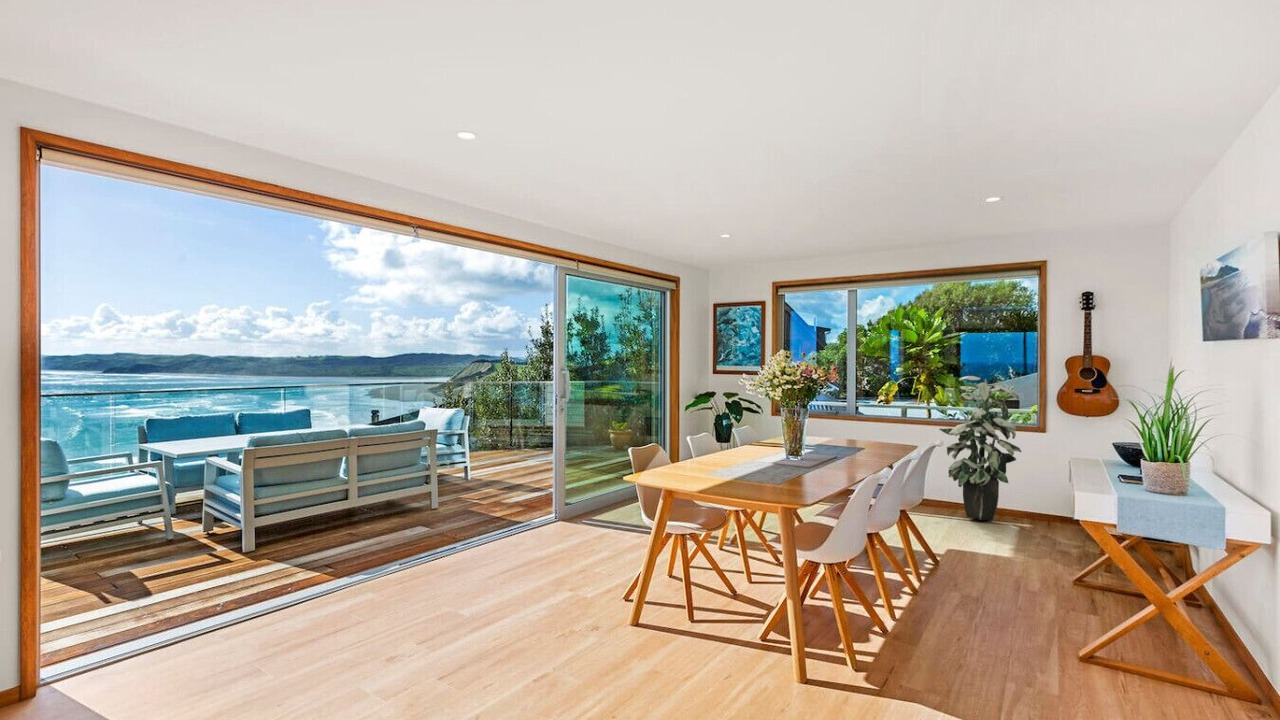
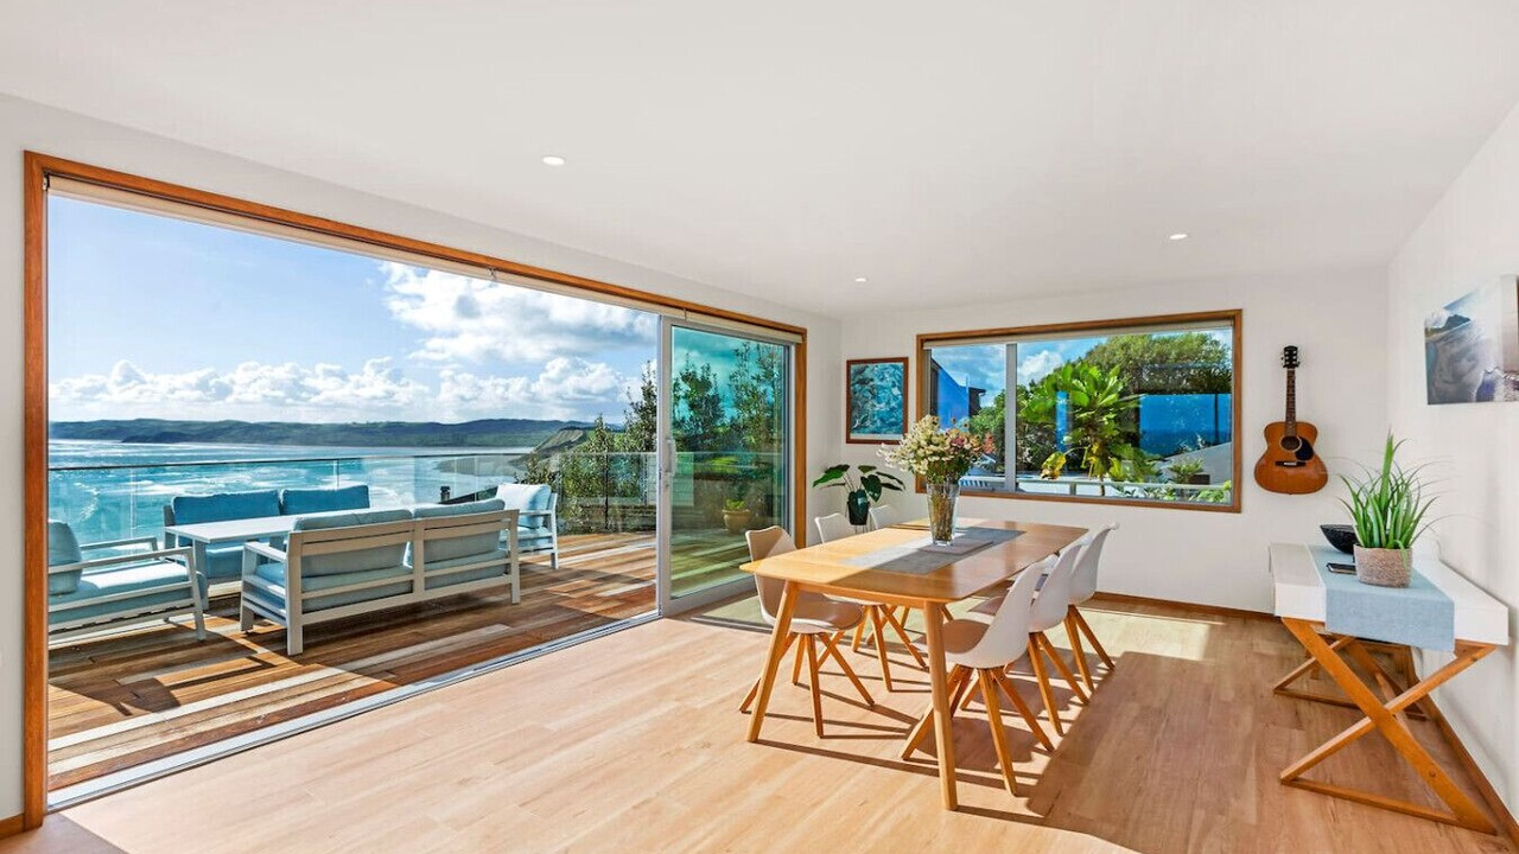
- indoor plant (977, 446)
